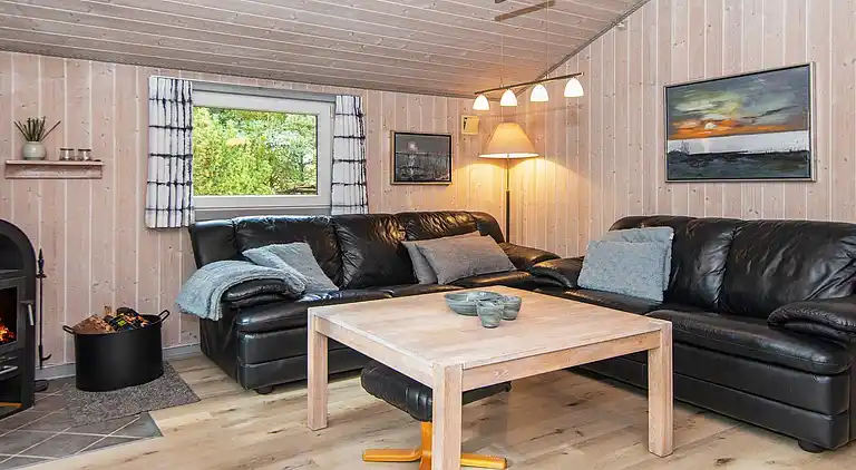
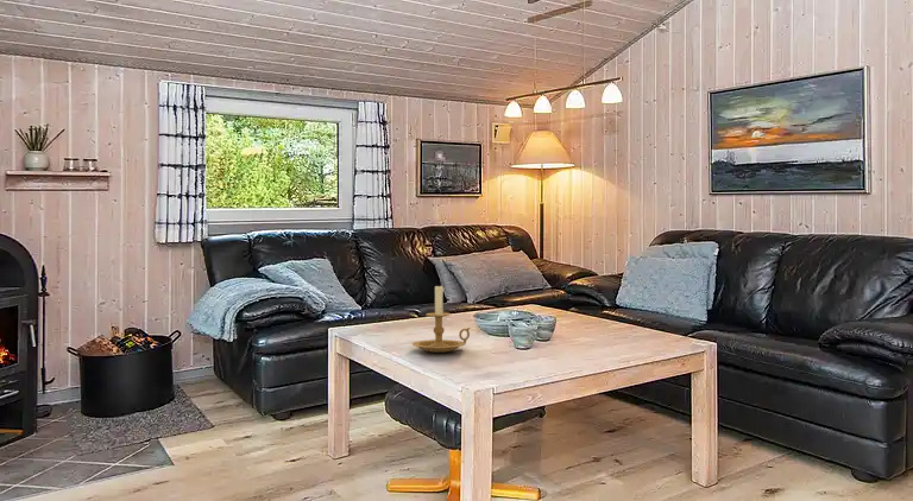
+ candle holder (439, 317)
